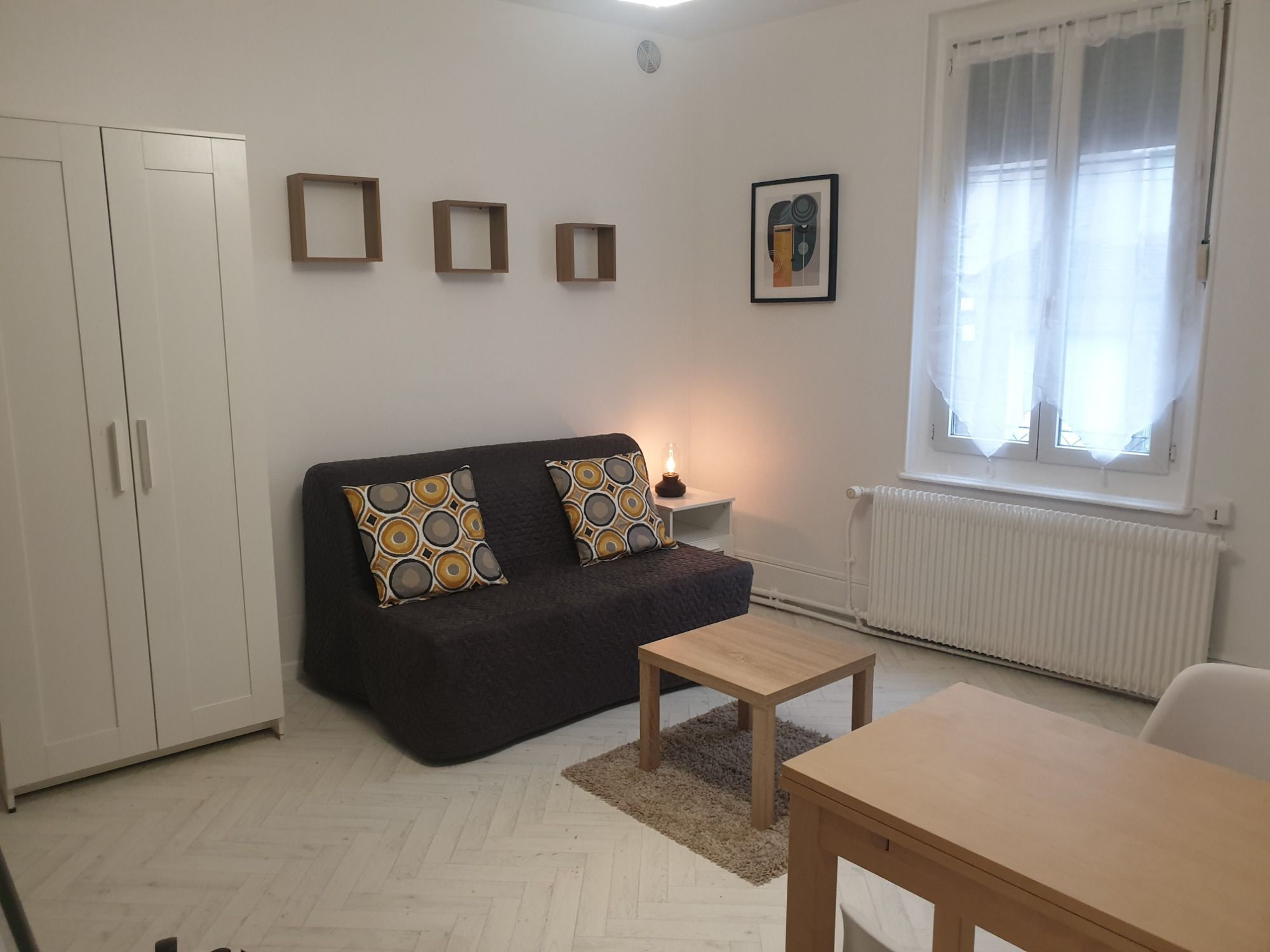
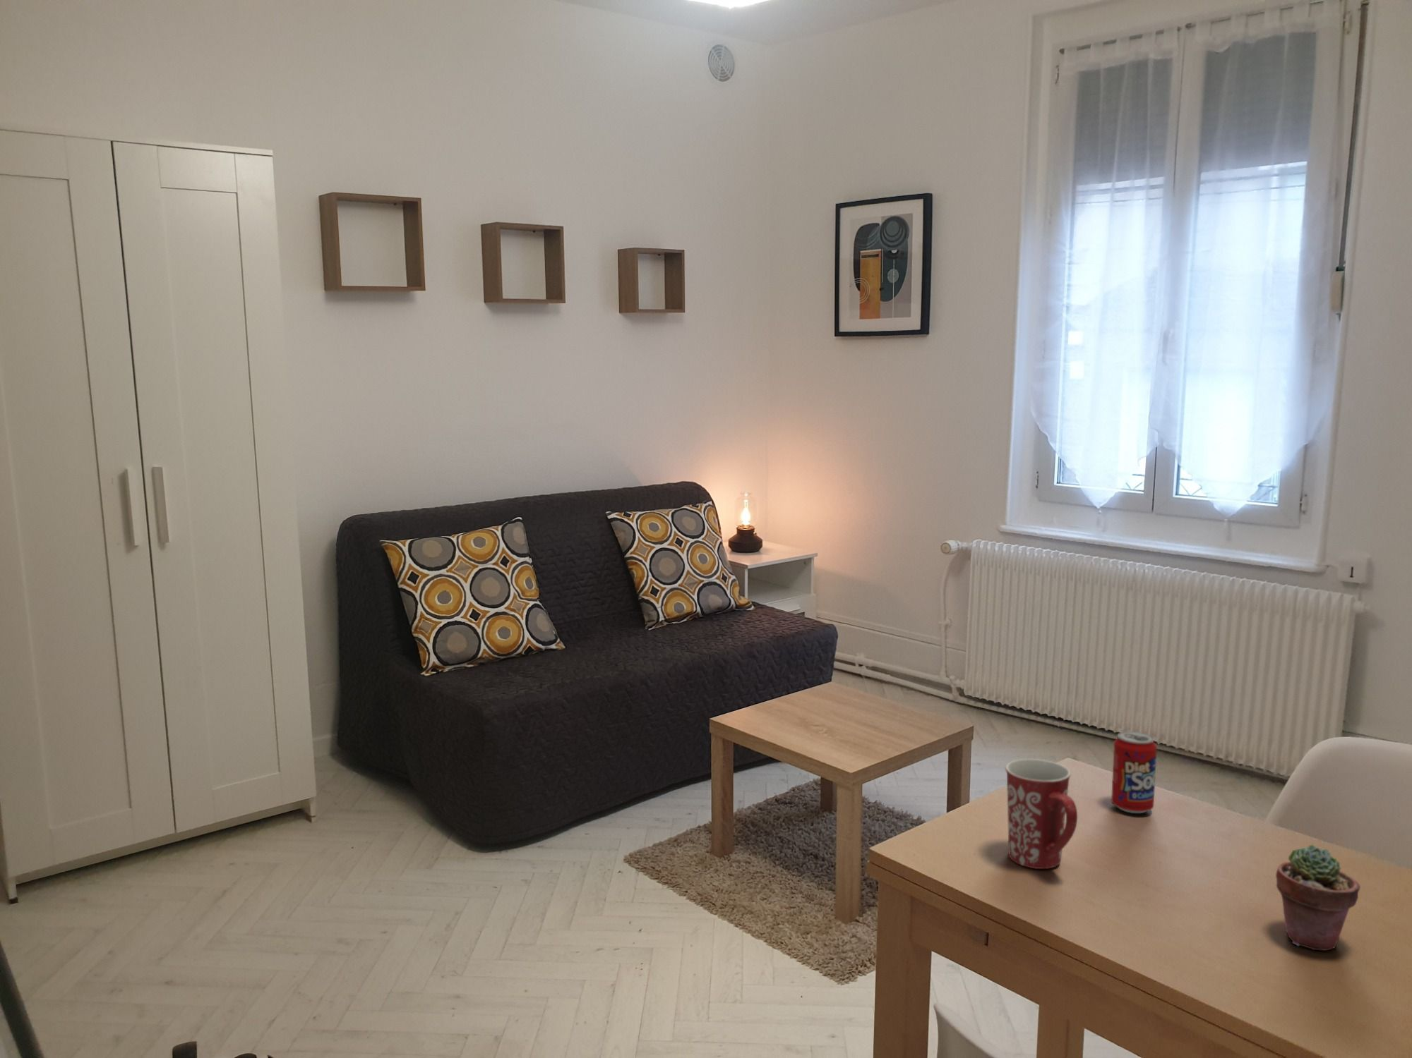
+ potted succulent (1315, 894)
+ beverage can (1134, 772)
+ mug (1044, 819)
